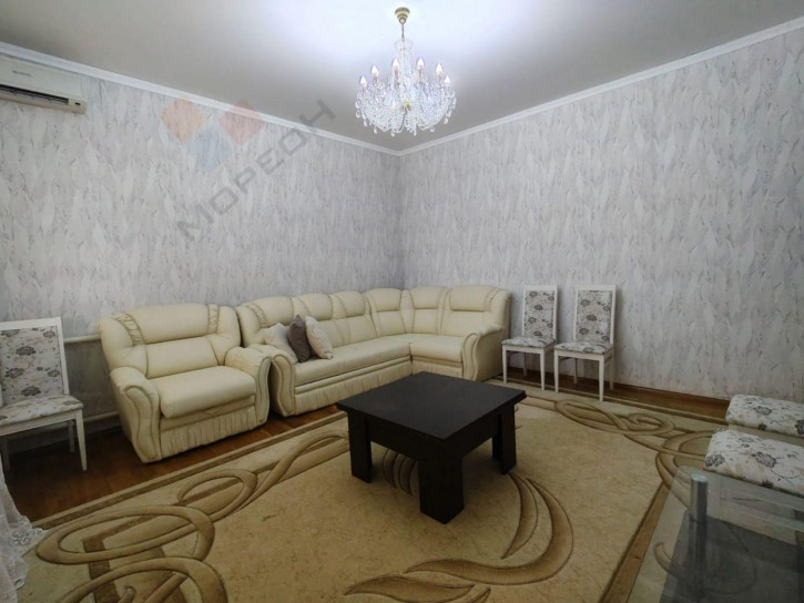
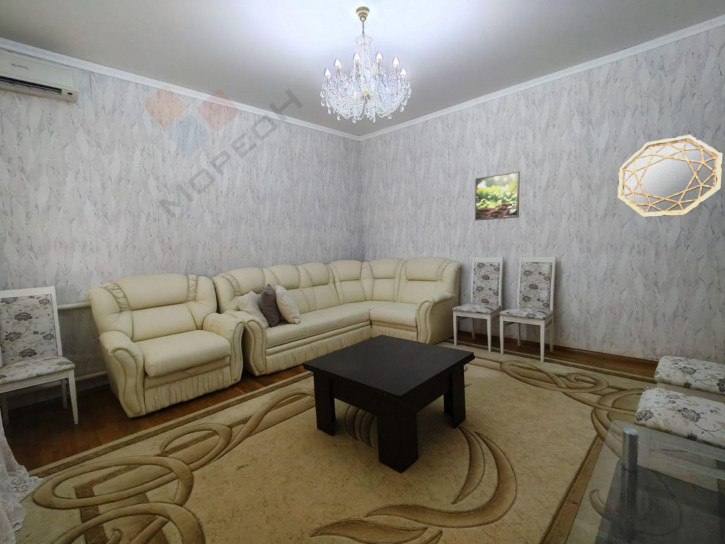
+ home mirror (665, 177)
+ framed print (496, 197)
